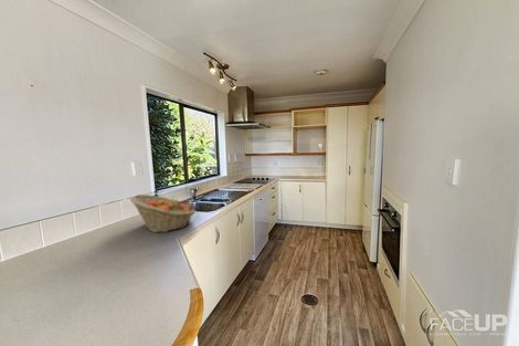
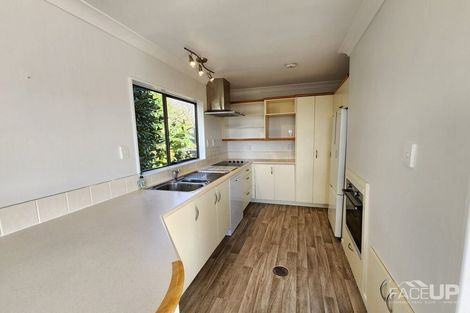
- fruit basket (163, 209)
